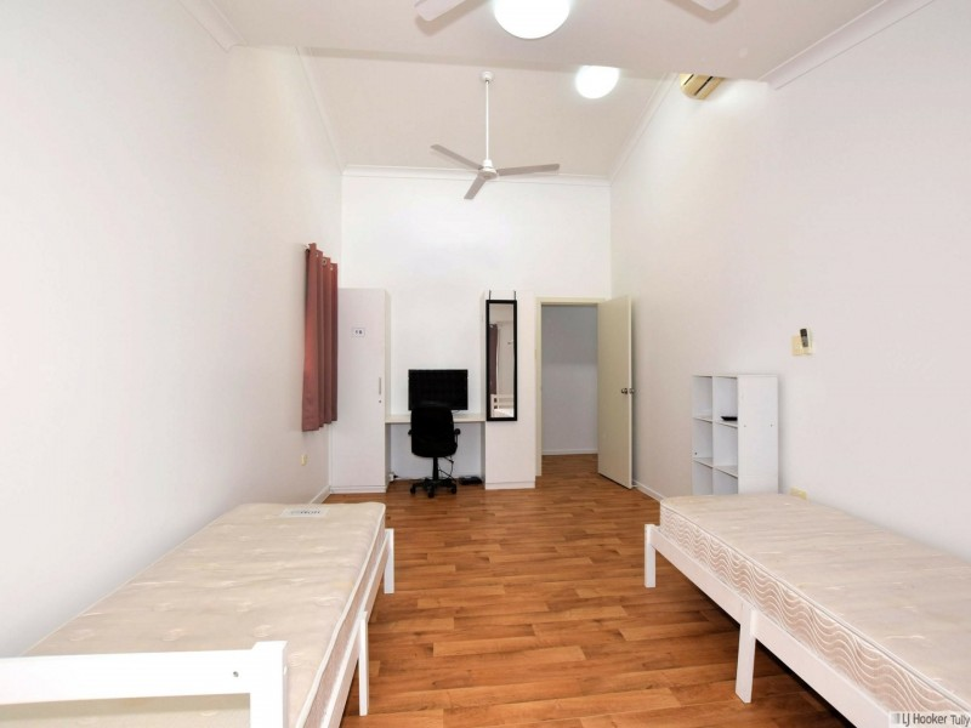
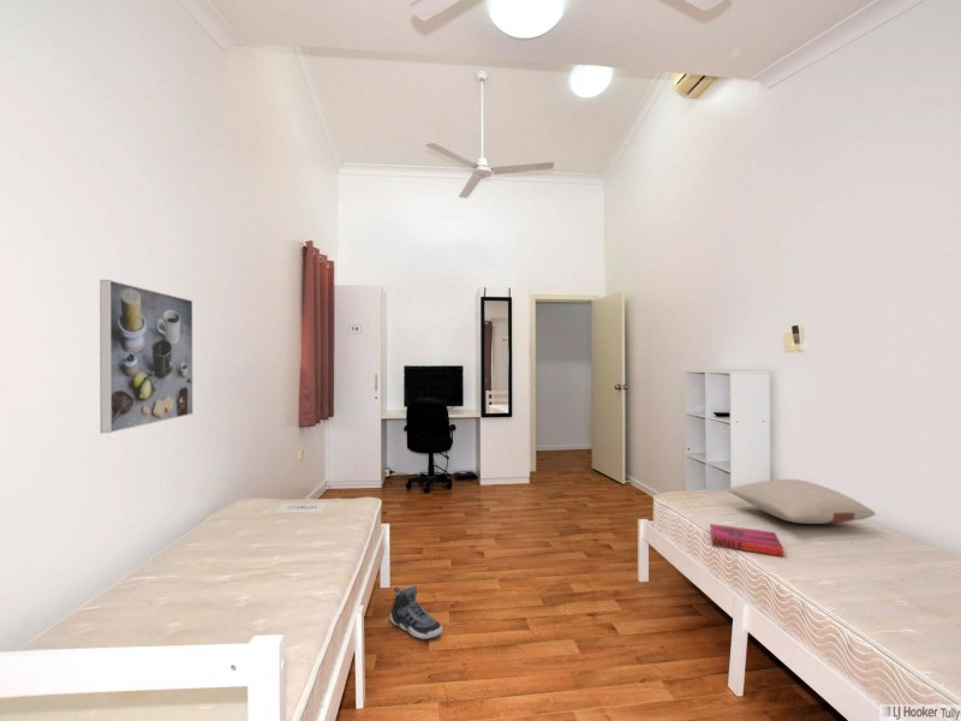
+ hardback book (744, 538)
+ sneaker (414, 609)
+ pillow (794, 500)
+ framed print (153, 357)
